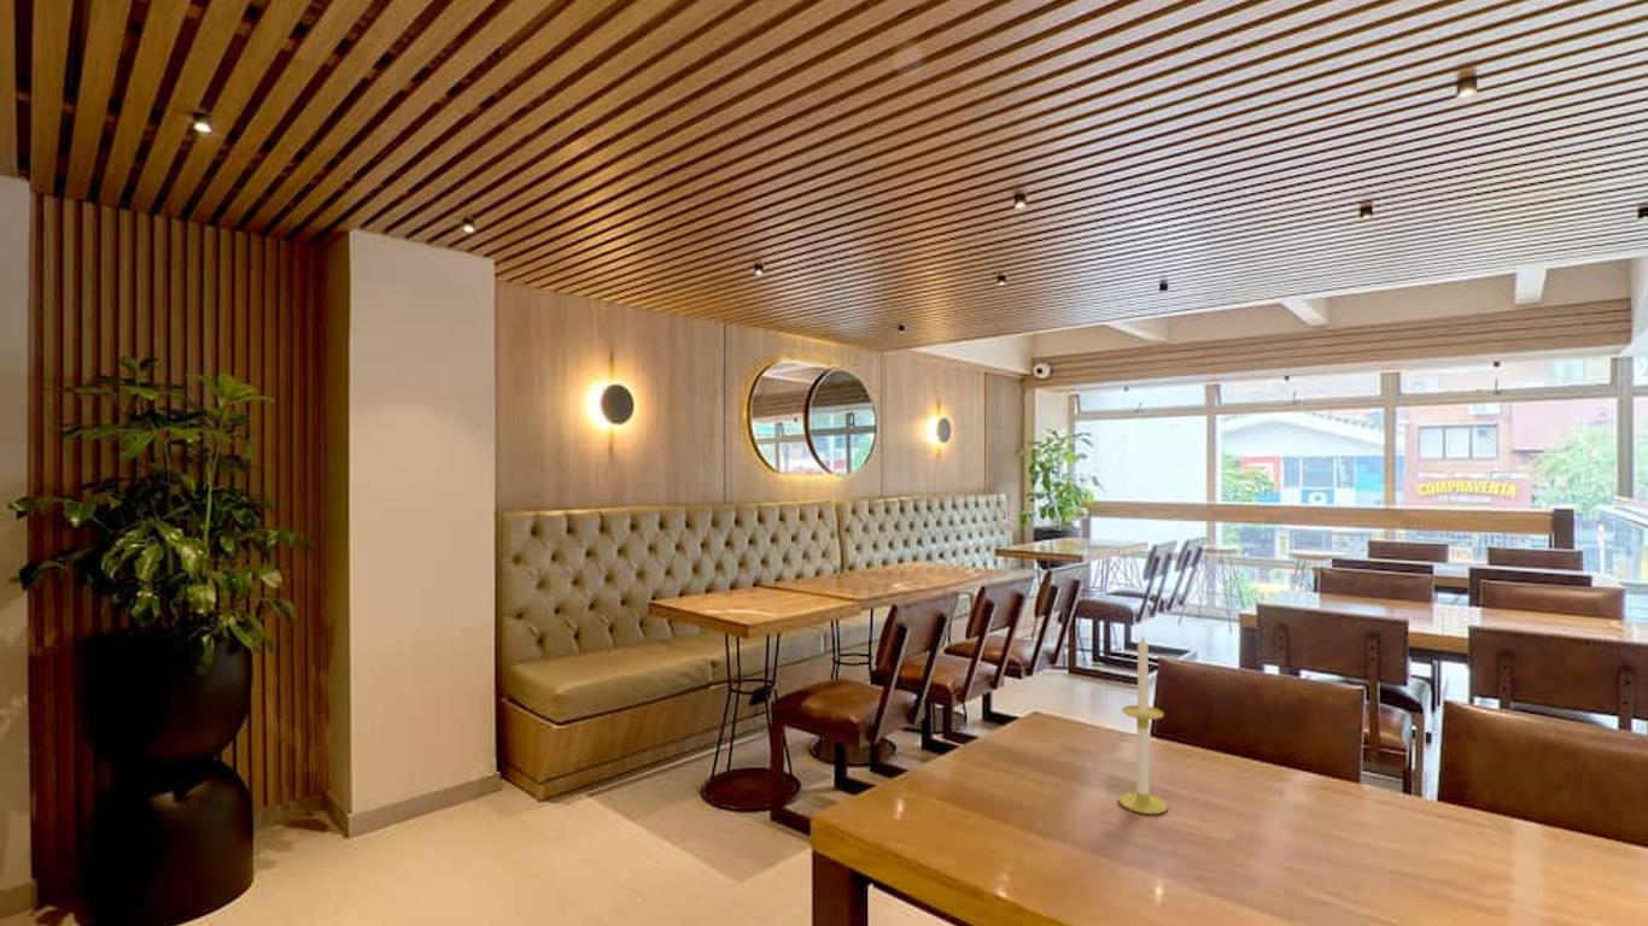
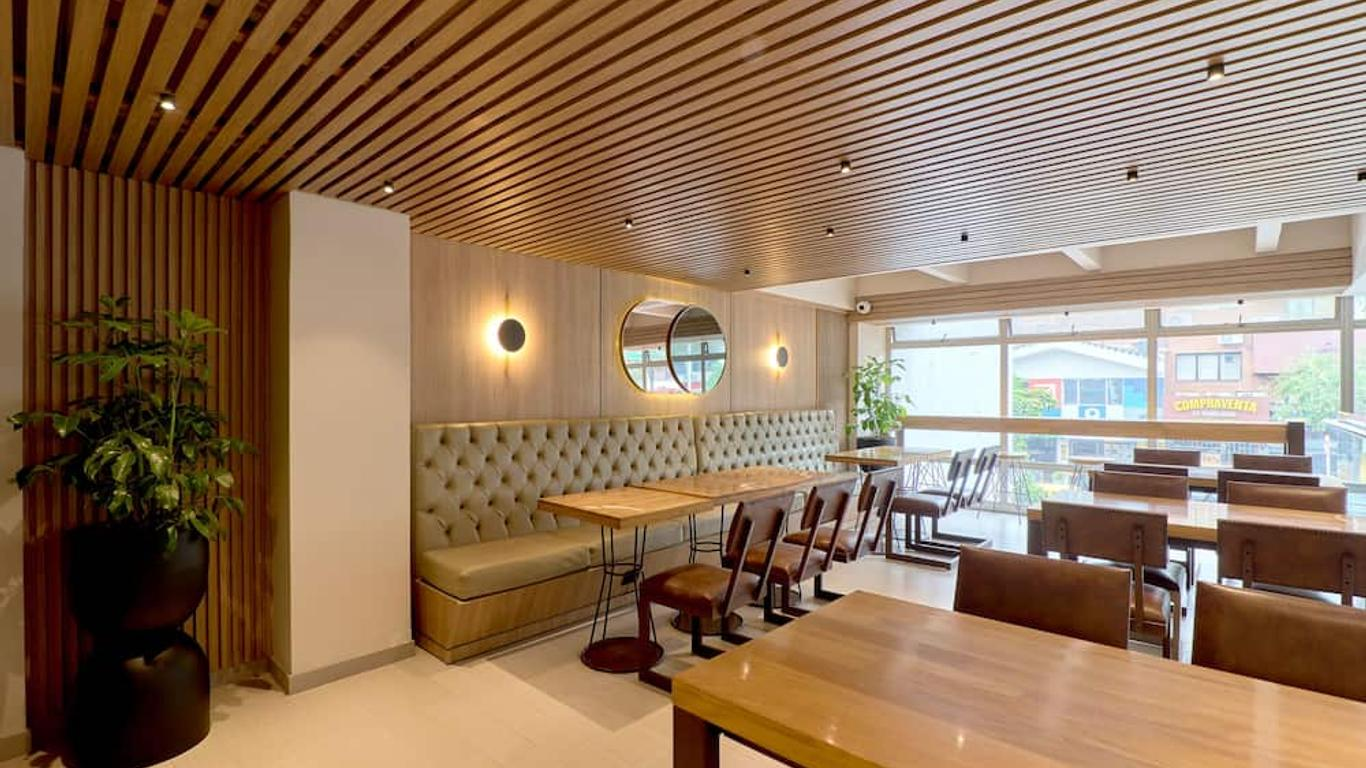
- candle (1143, 719)
